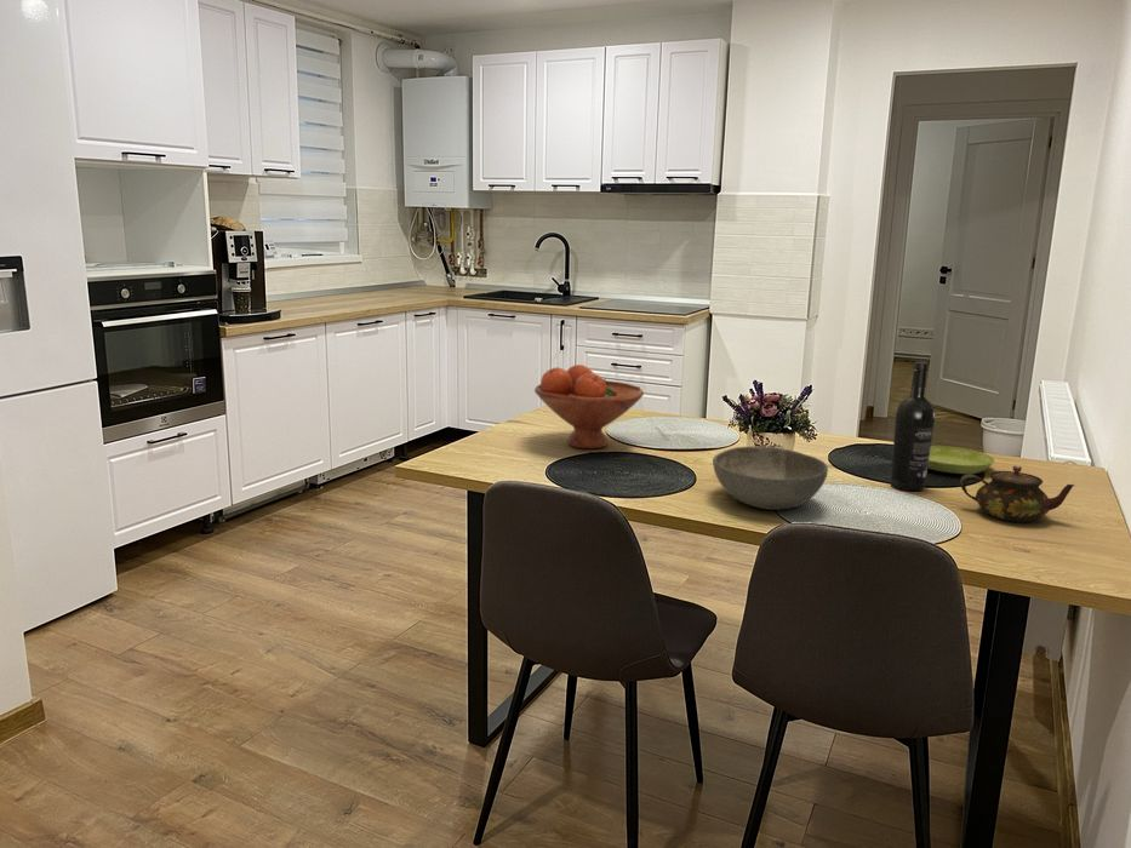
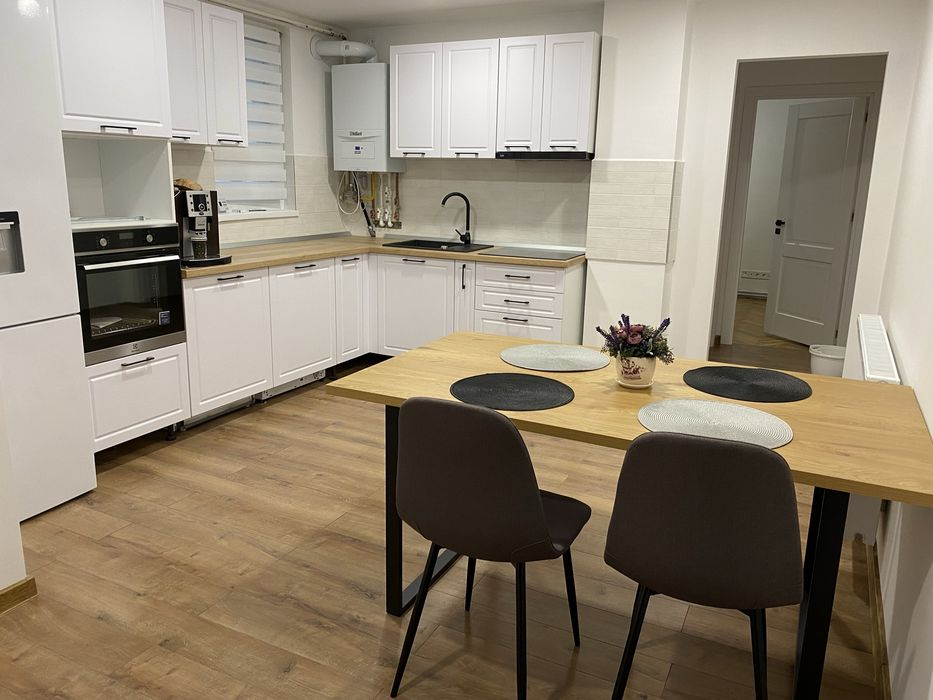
- saucer (949, 460)
- bowl (769, 481)
- fruit bowl (588, 406)
- teapot (1015, 491)
- wine bottle (914, 425)
